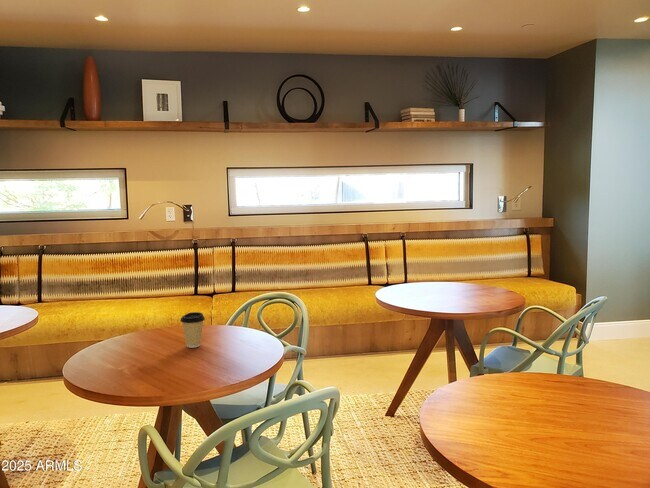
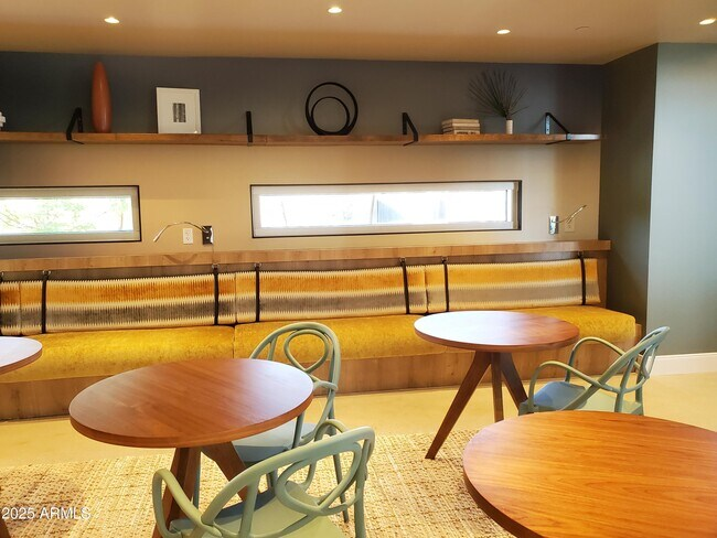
- coffee cup (193, 330)
